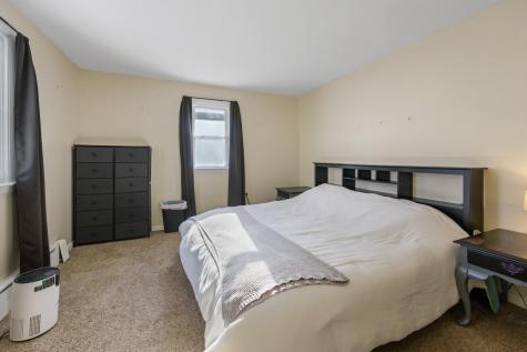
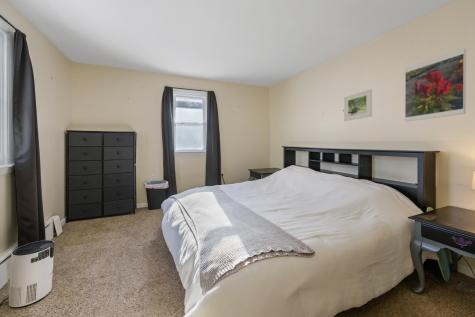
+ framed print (357, 106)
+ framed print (432, 89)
